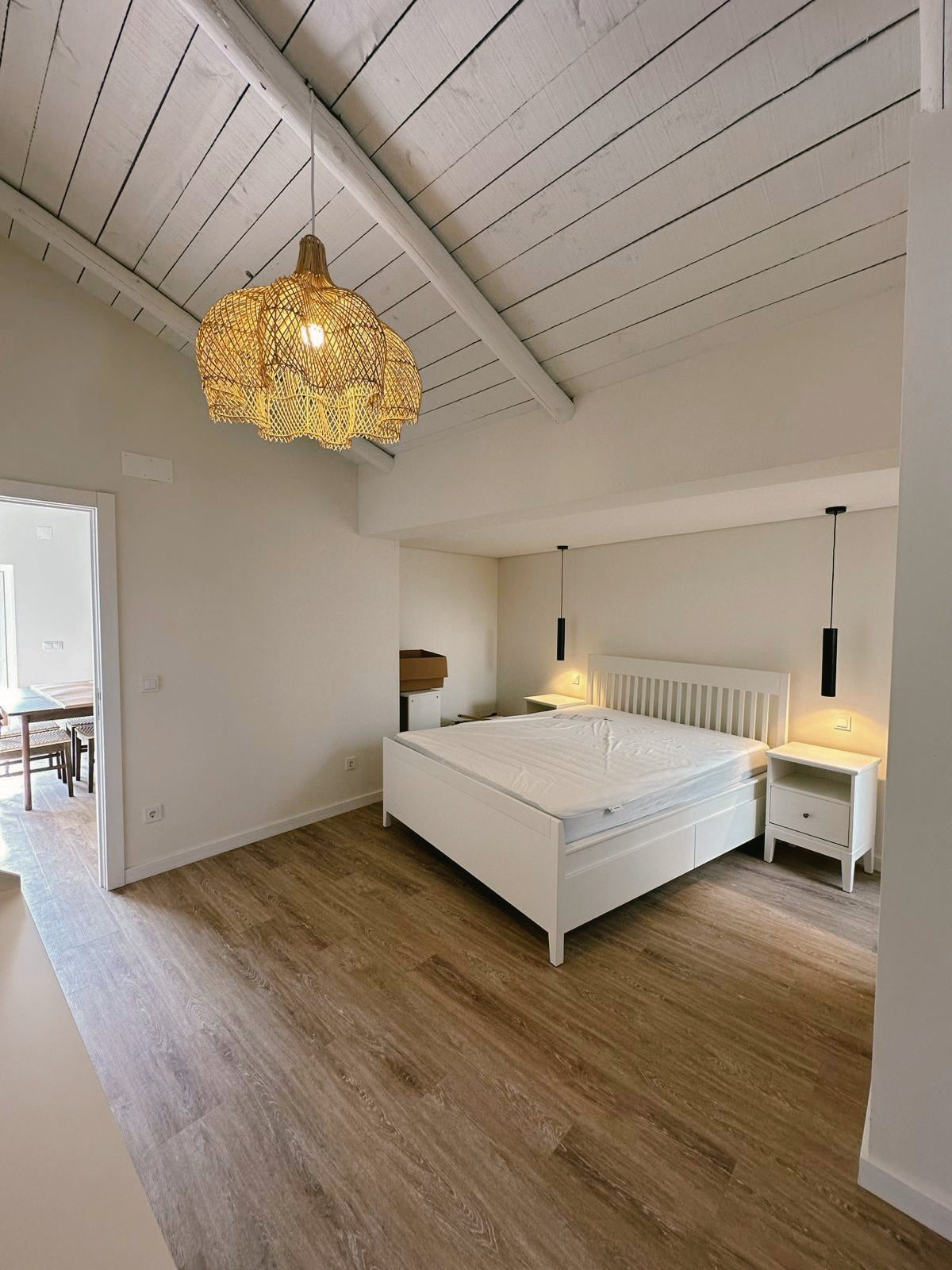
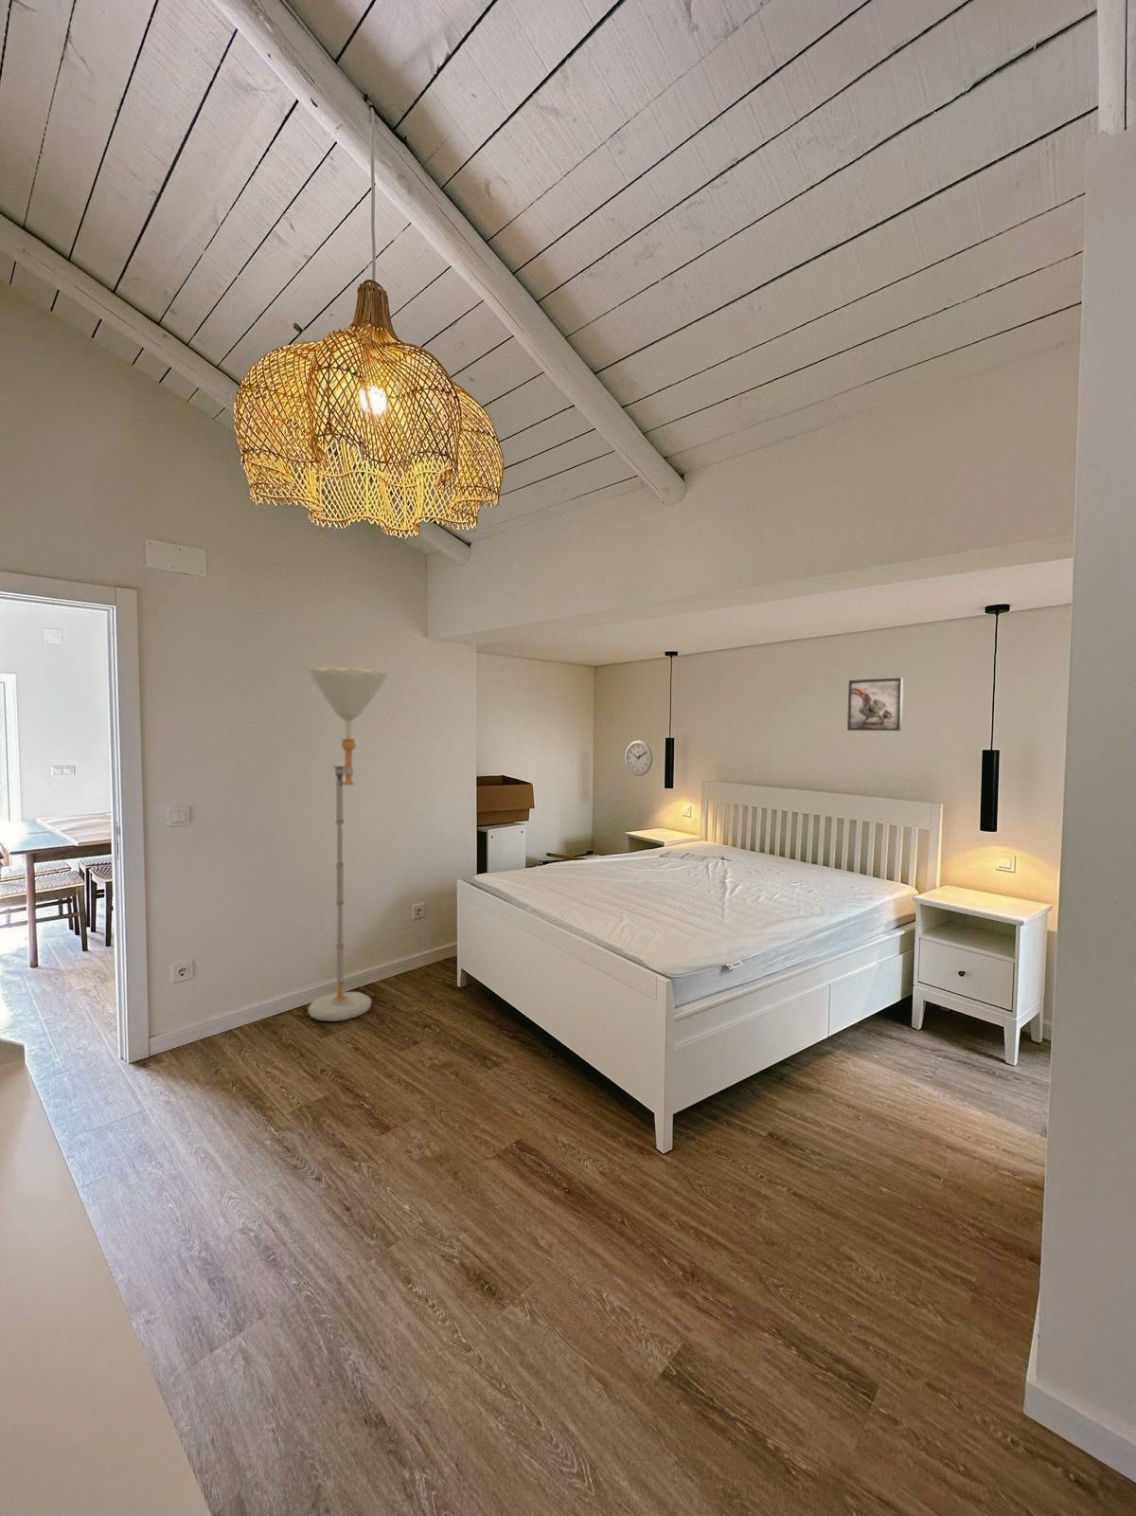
+ floor lamp (341, 843)
+ wall clock (637, 758)
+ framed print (873, 705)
